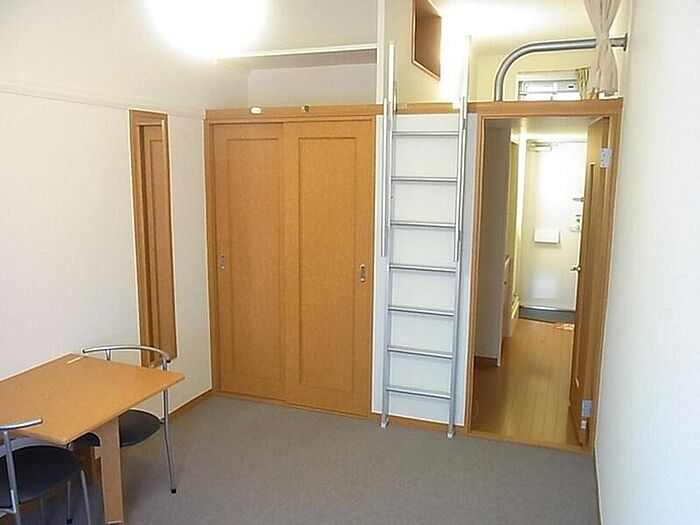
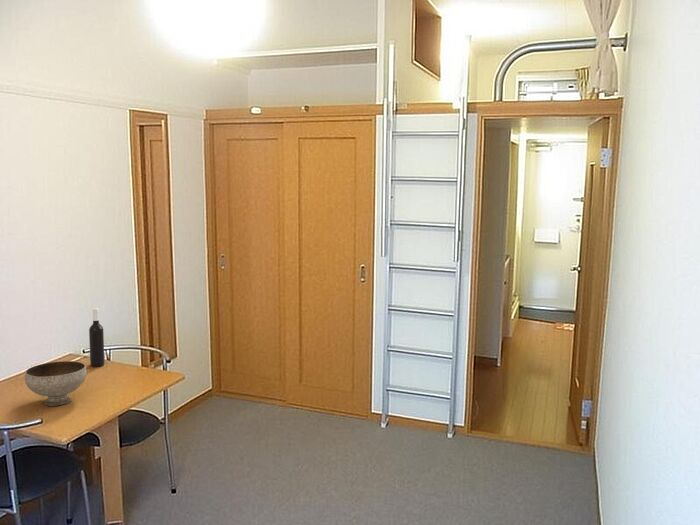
+ wine bottle (96, 336)
+ bowl (56, 384)
